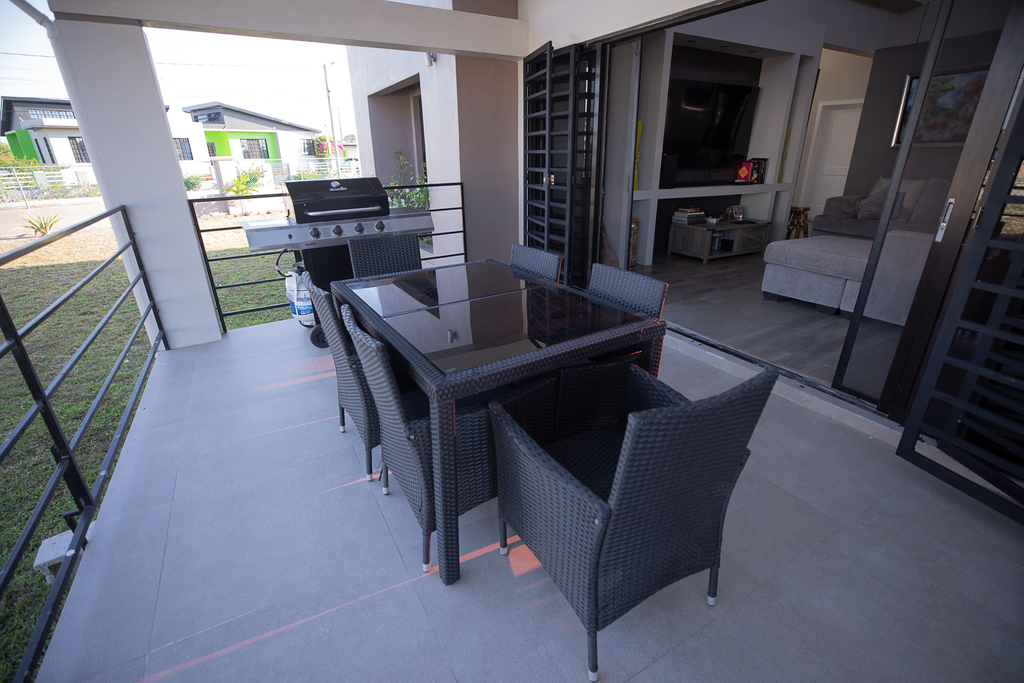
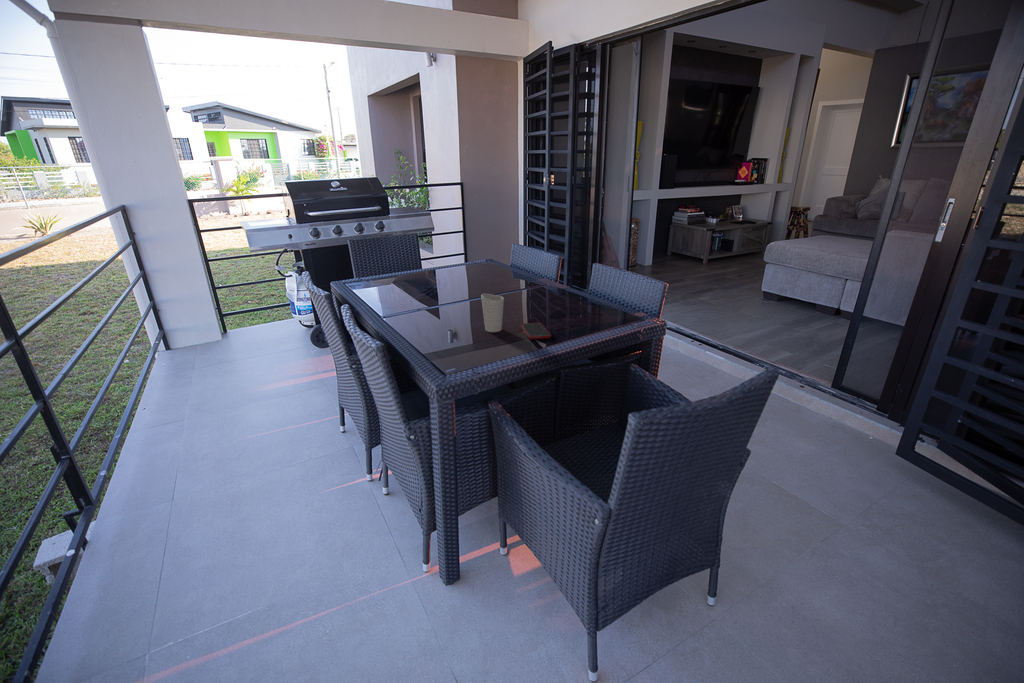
+ cup (492, 312)
+ cell phone (535, 330)
